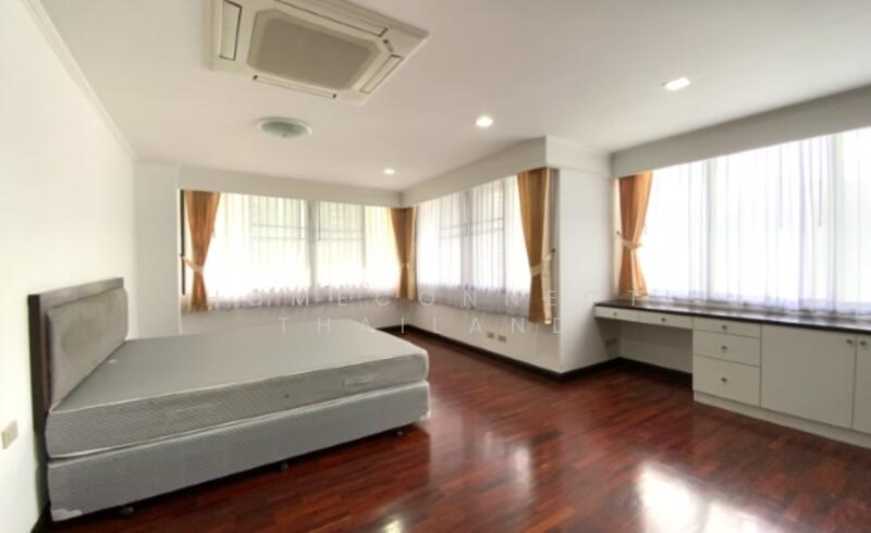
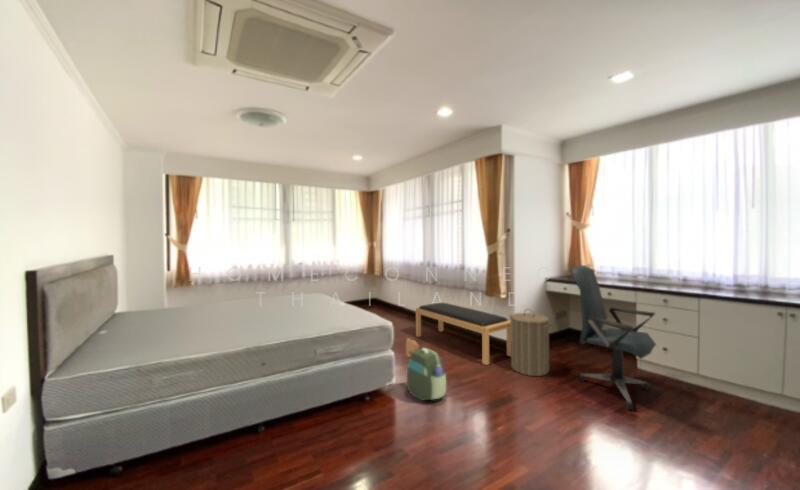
+ backpack (425, 367)
+ laundry hamper (529, 338)
+ office chair (611, 328)
+ bench (460, 326)
